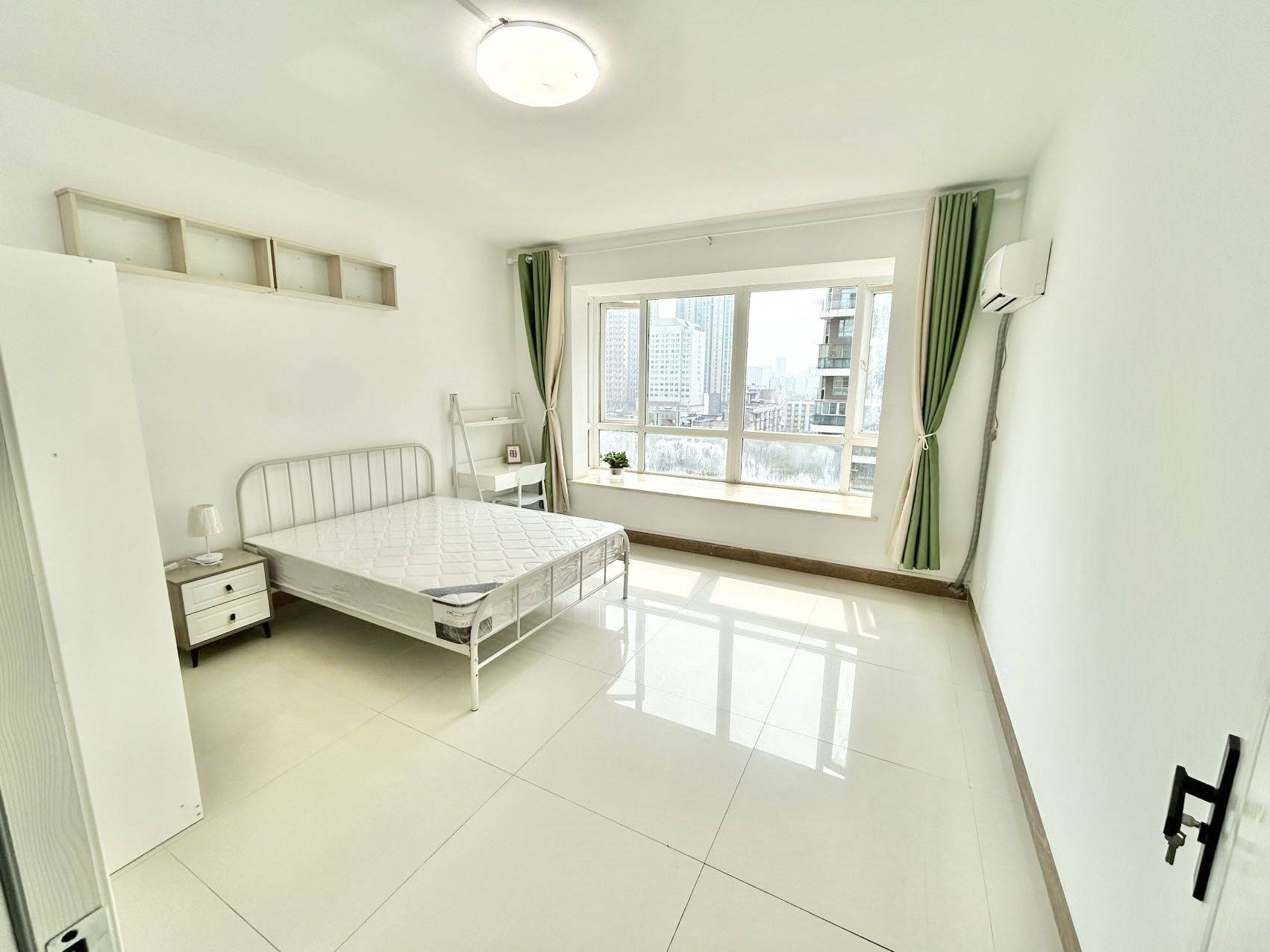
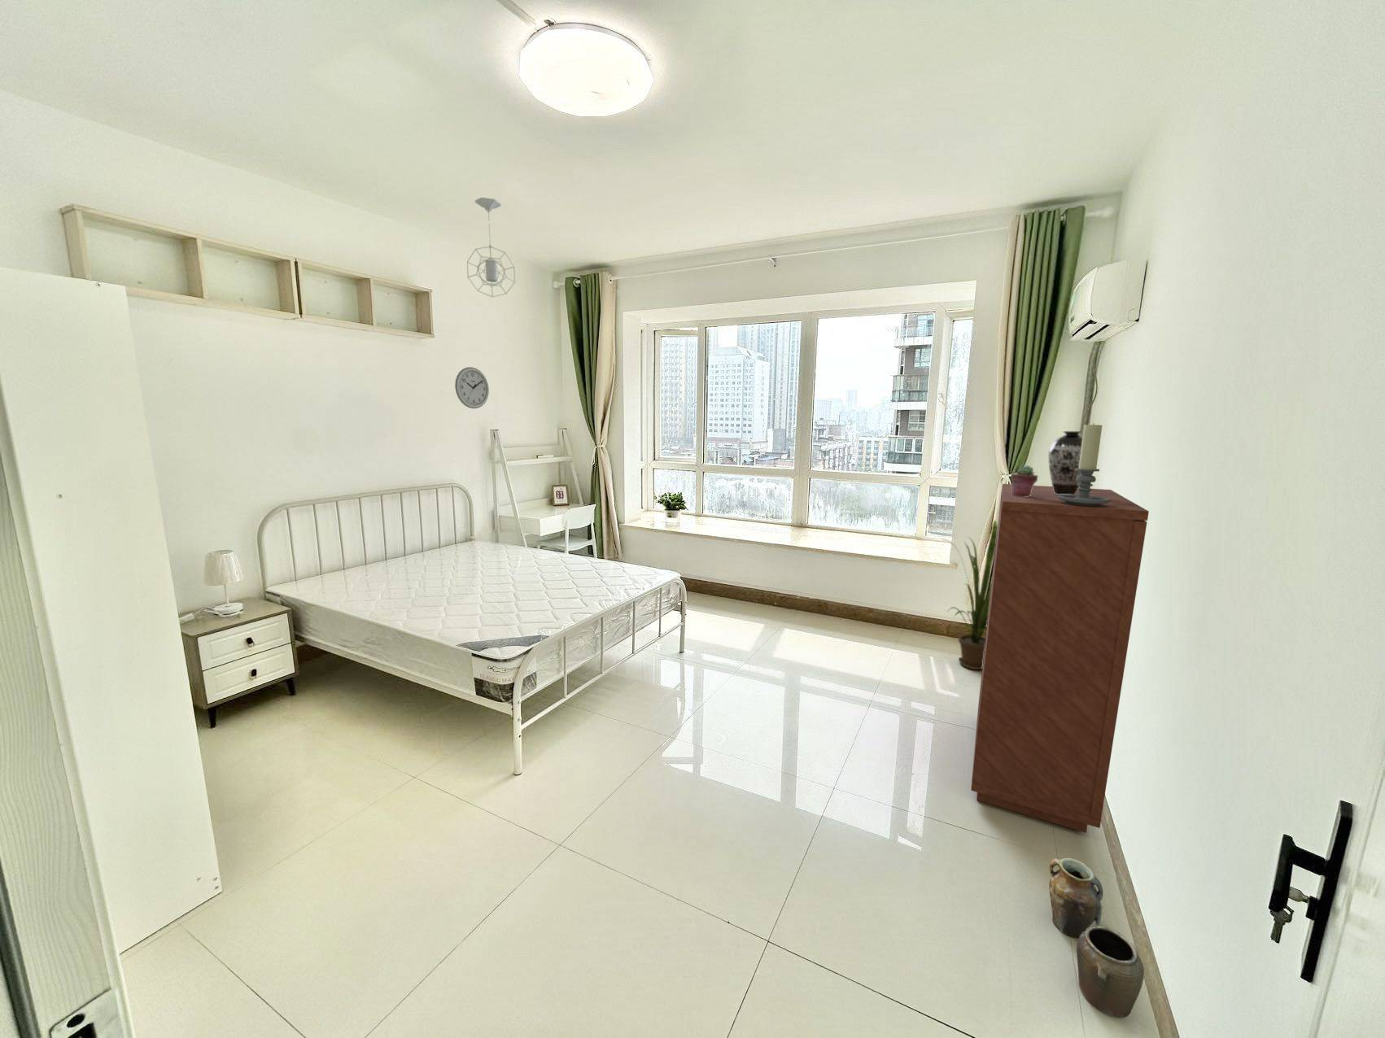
+ wall clock (473, 387)
+ candle holder (1087, 463)
+ house plant (977, 594)
+ pendant light (490, 250)
+ decorative vase (1068, 462)
+ jar set (1092, 931)
+ dresser (1044, 638)
+ potted succulent (1023, 480)
